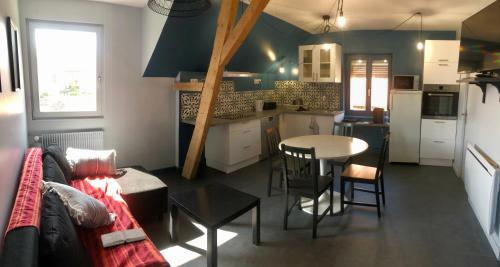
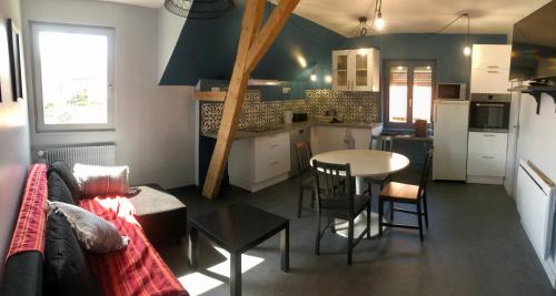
- hardback book (123, 236)
